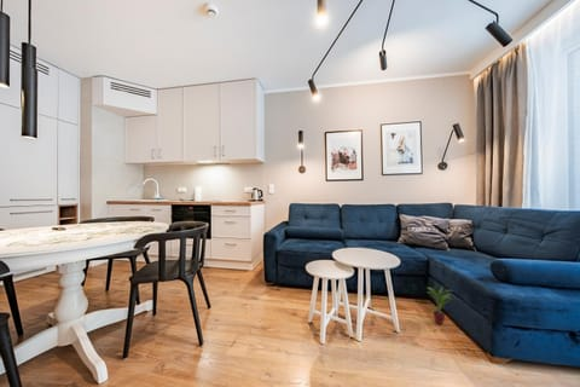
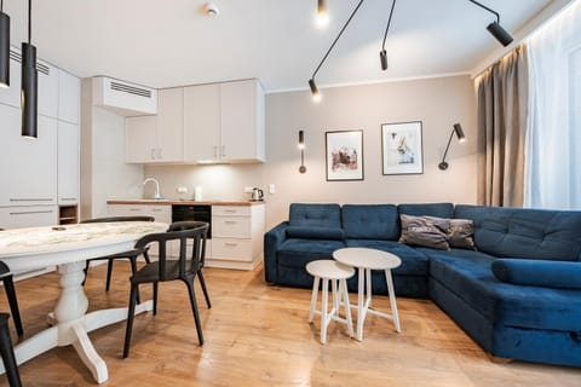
- potted plant (437, 305)
